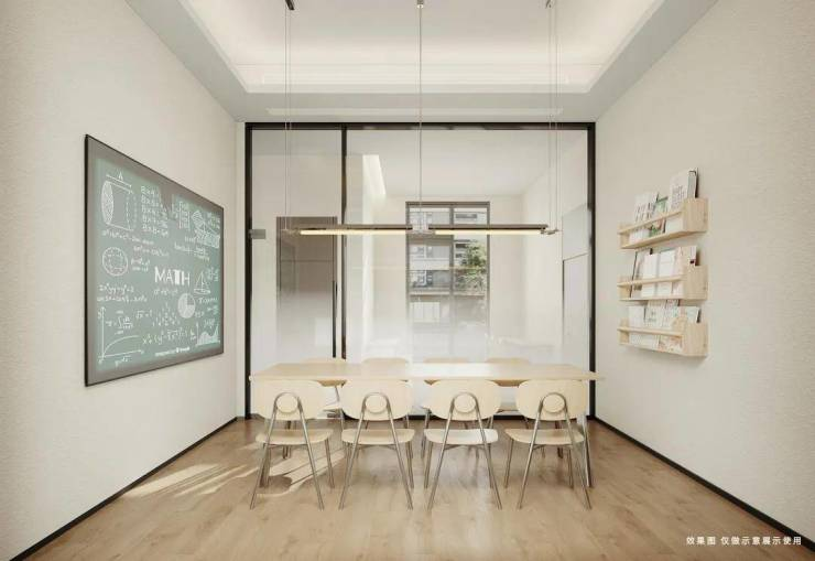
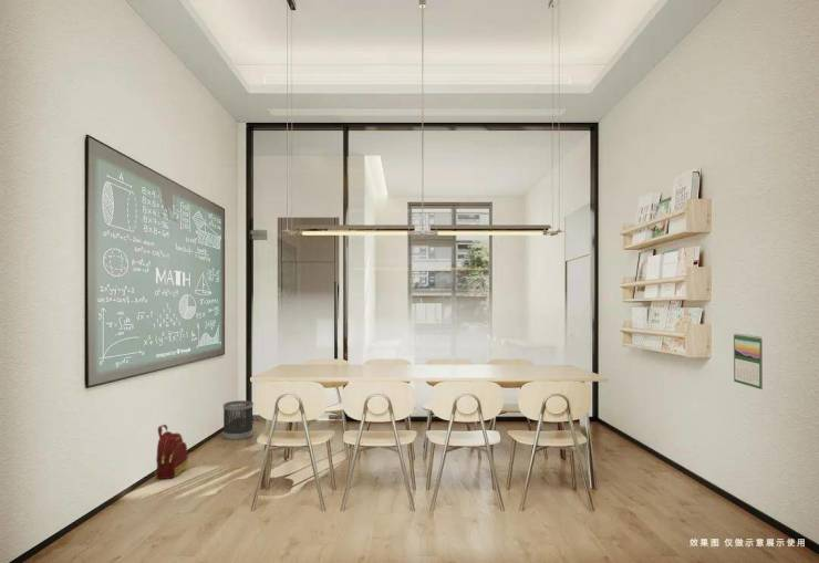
+ wastebasket (238, 419)
+ calendar (747, 359)
+ backpack (170, 449)
